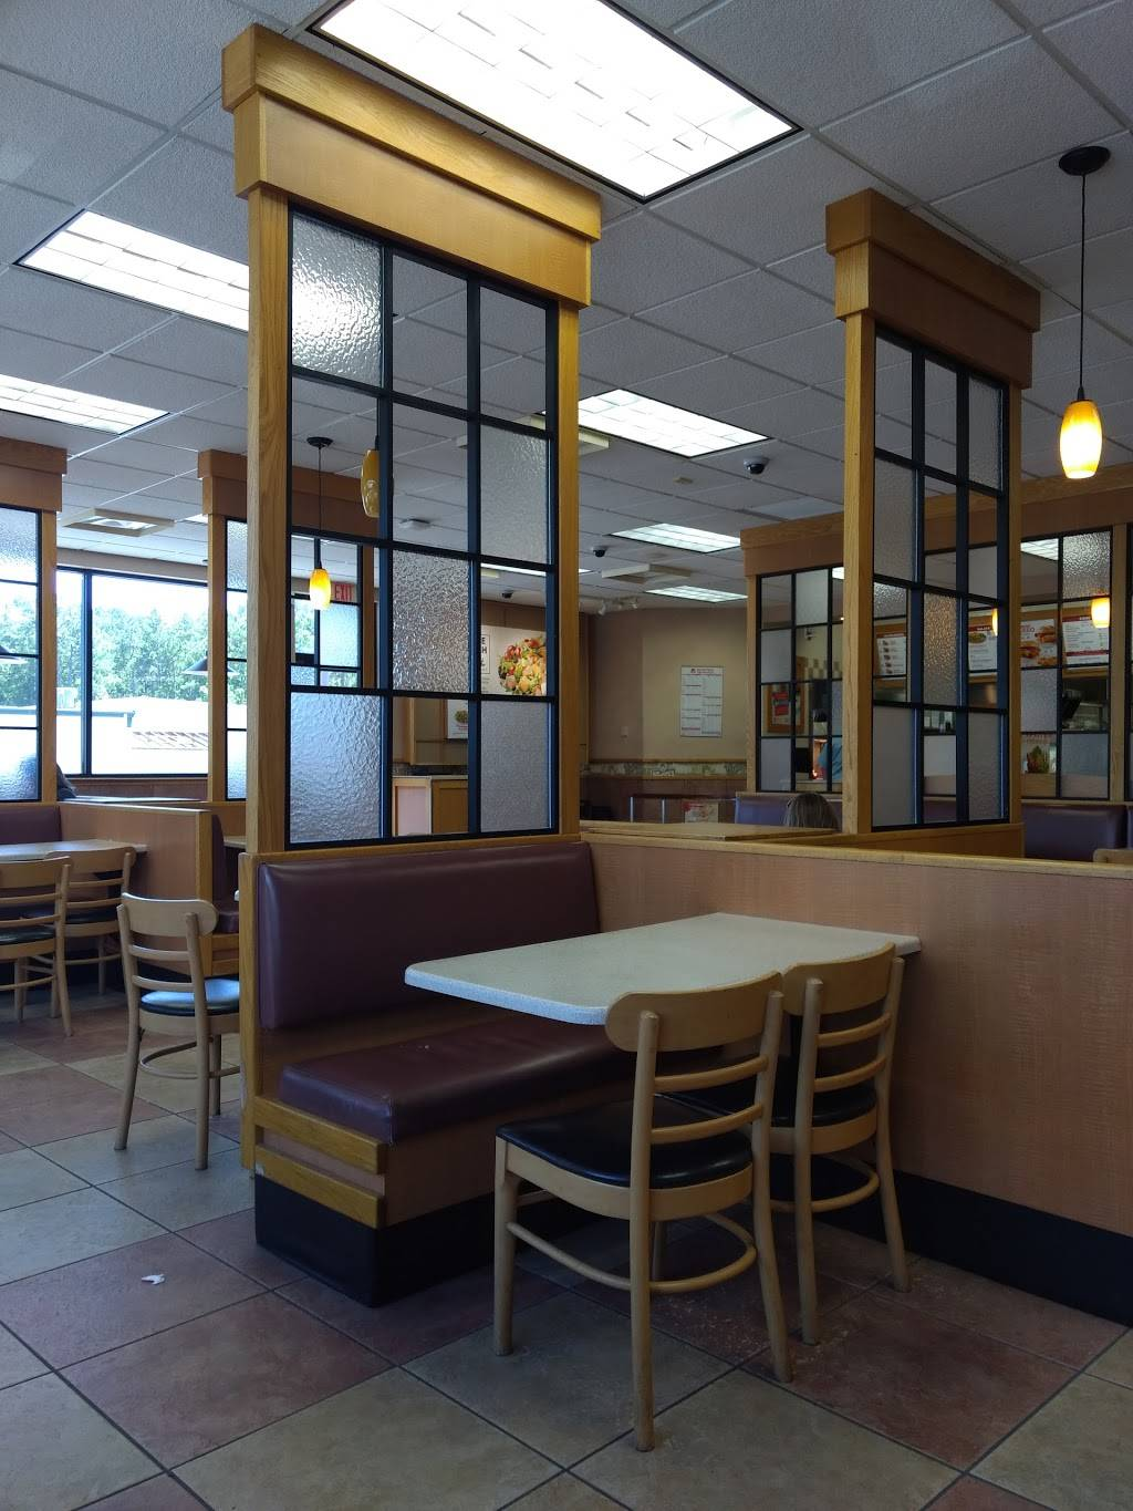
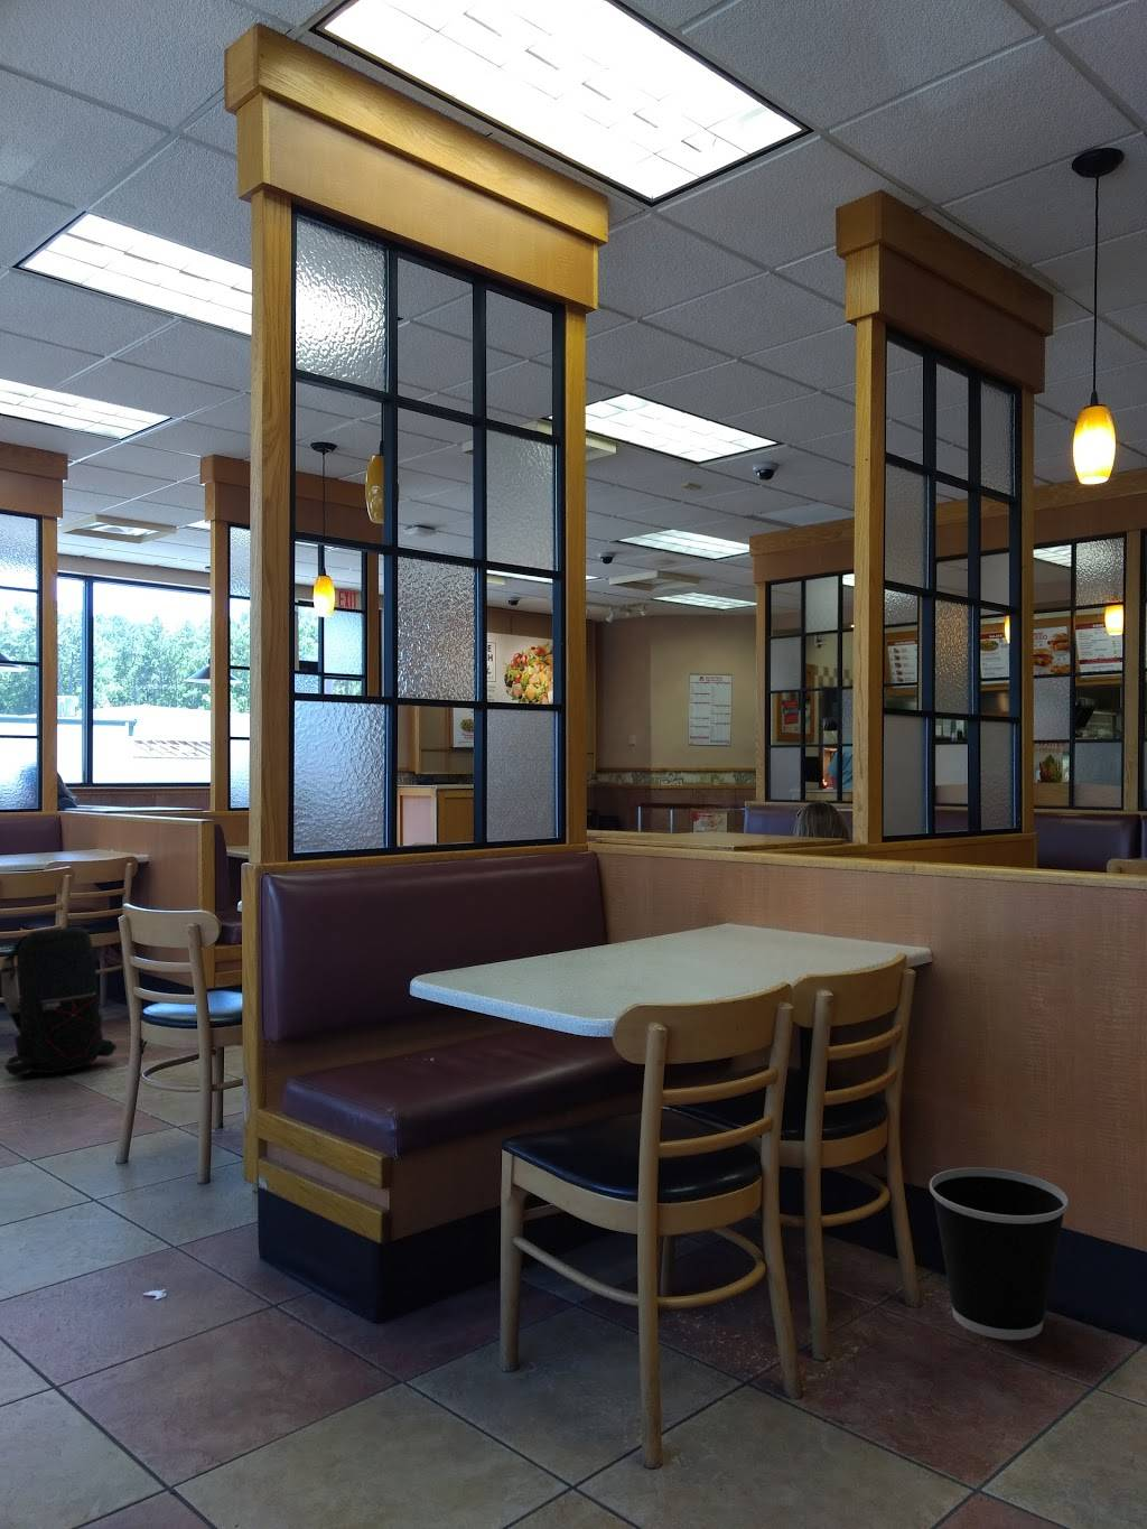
+ backpack (53, 995)
+ wastebasket (996, 1254)
